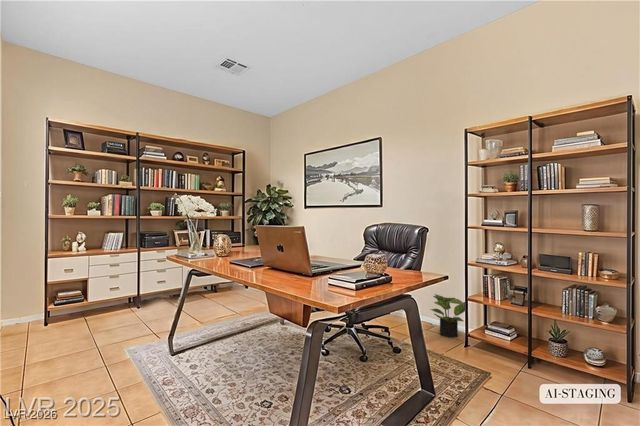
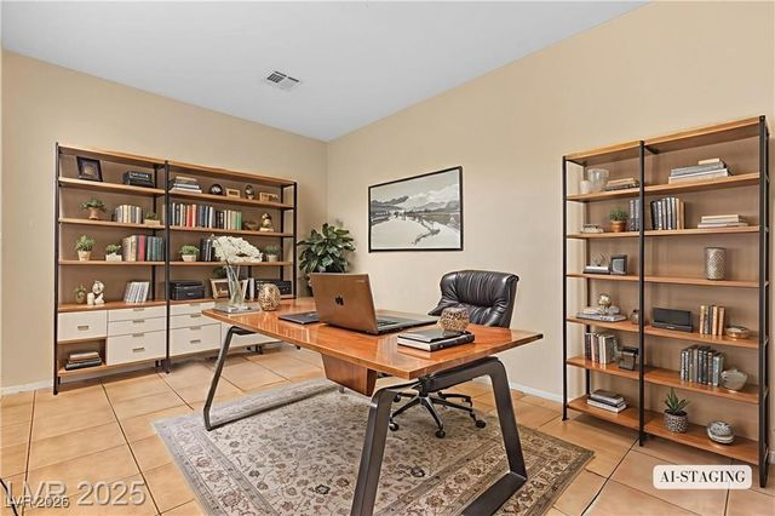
- potted plant (445, 313)
